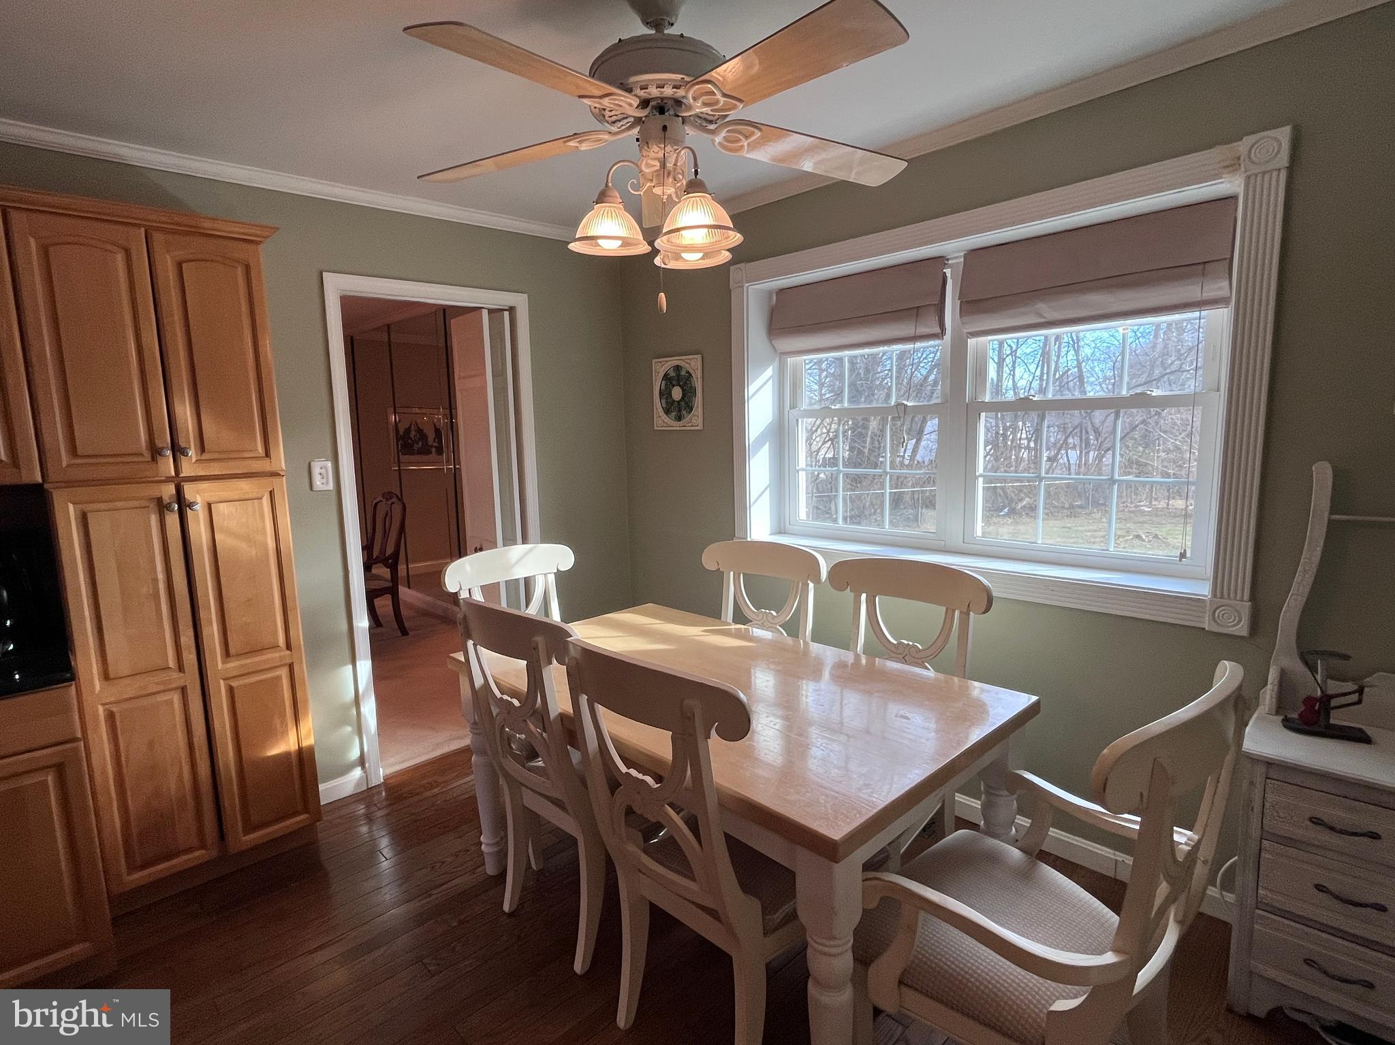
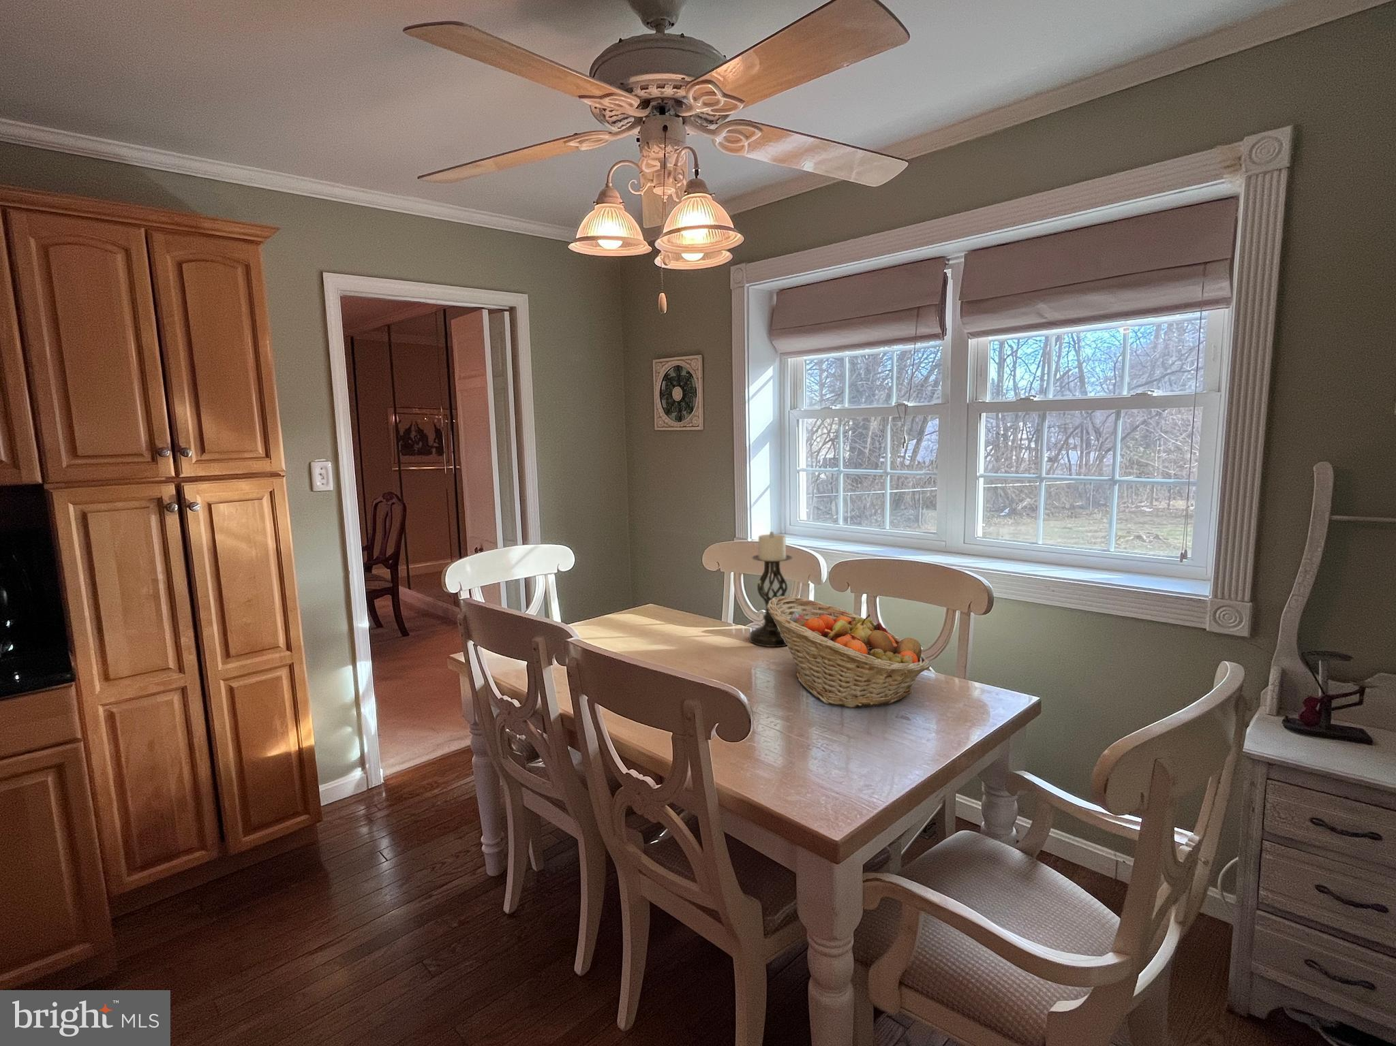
+ fruit basket (844, 644)
+ candle holder (772, 586)
